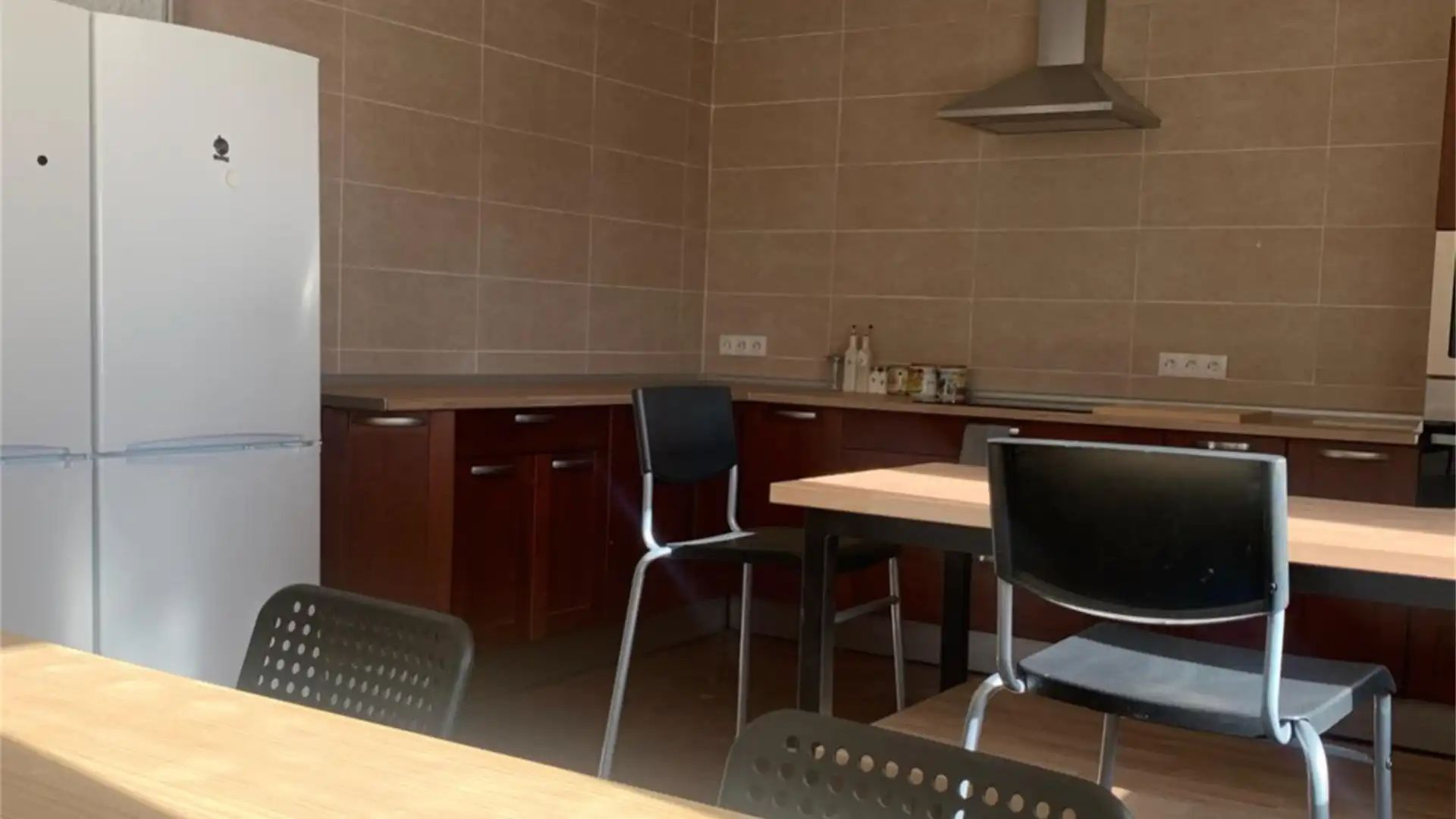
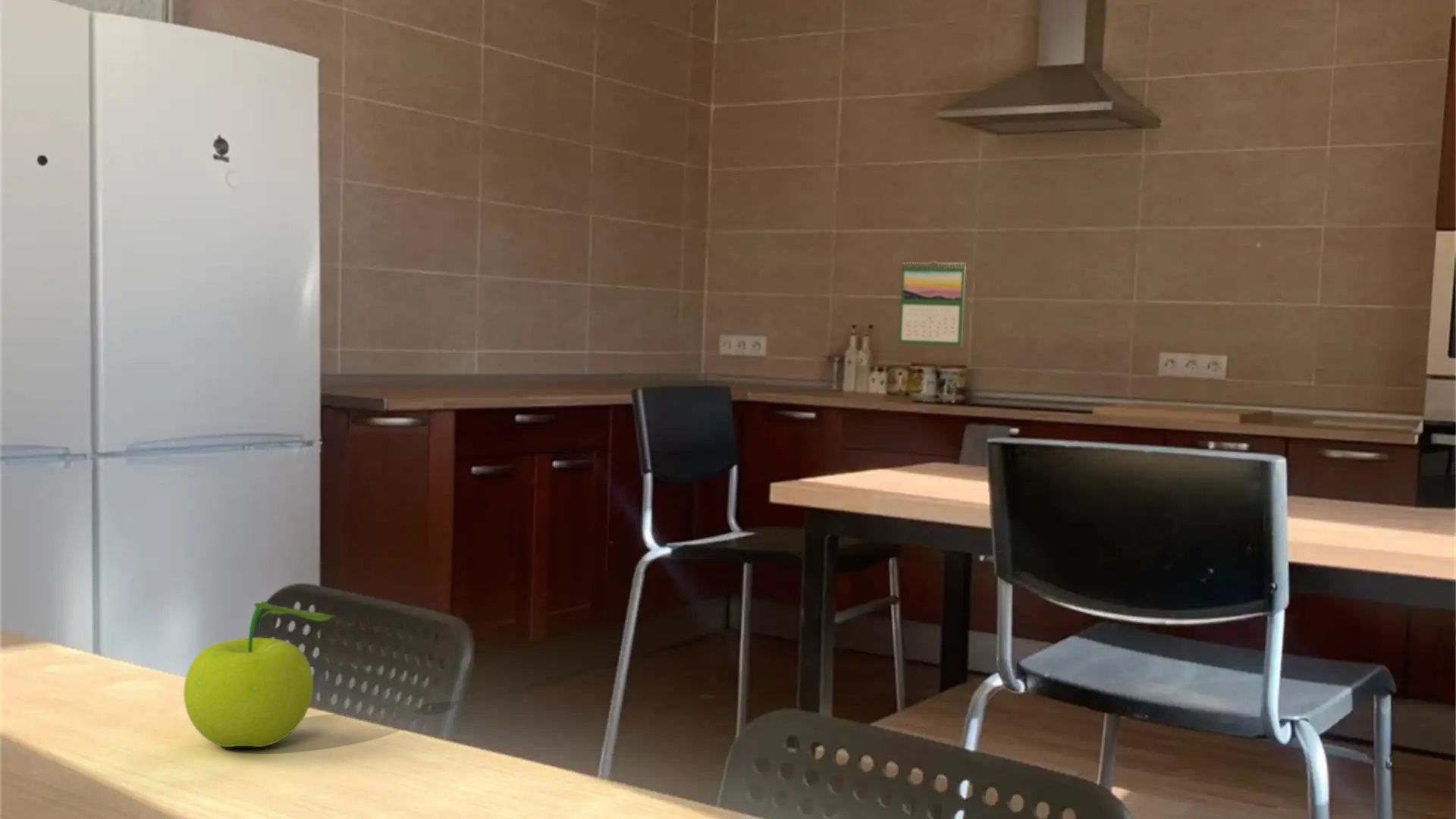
+ calendar (931, 303)
+ fruit (269, 670)
